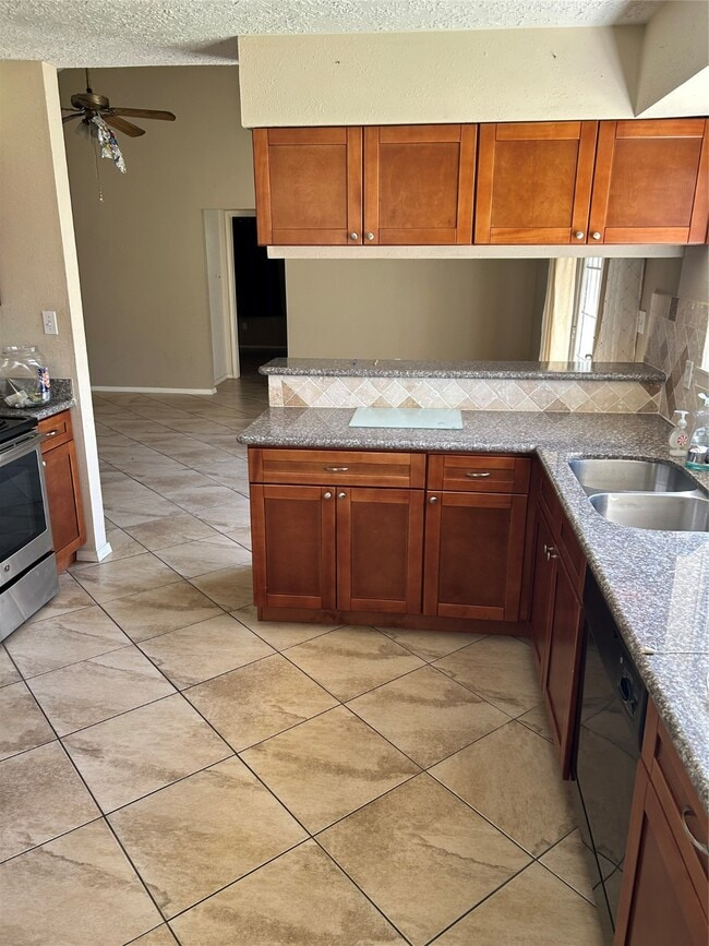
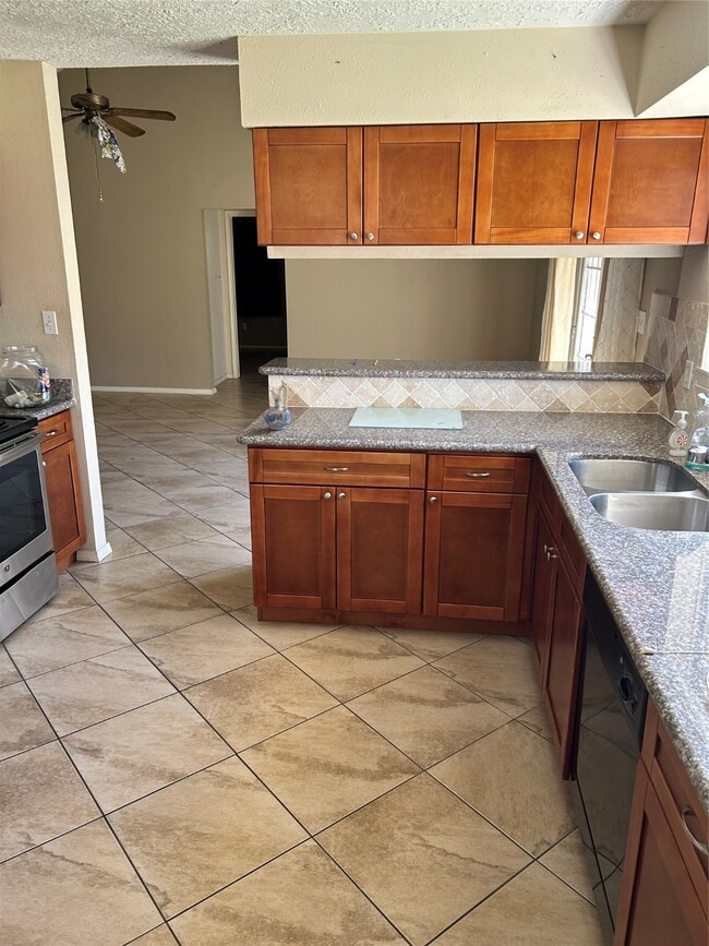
+ ceramic pitcher (277, 406)
